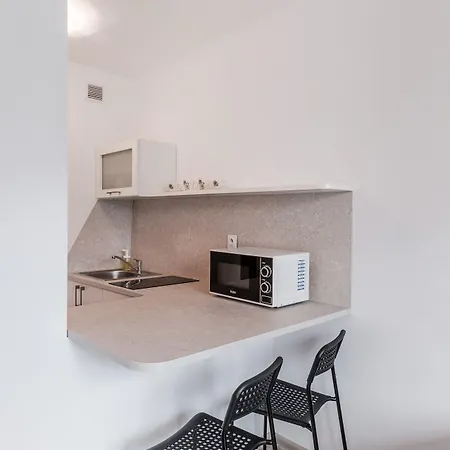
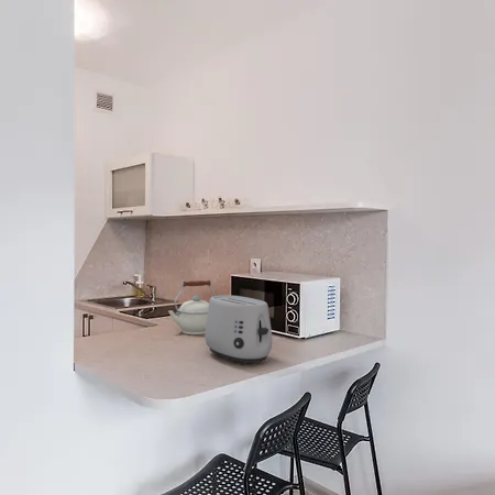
+ toaster (237, 328)
+ kettle (193, 306)
